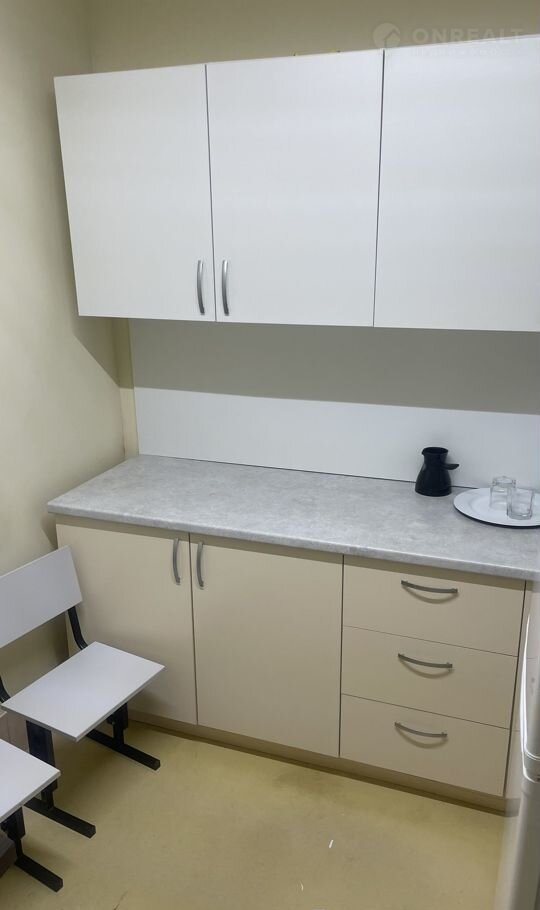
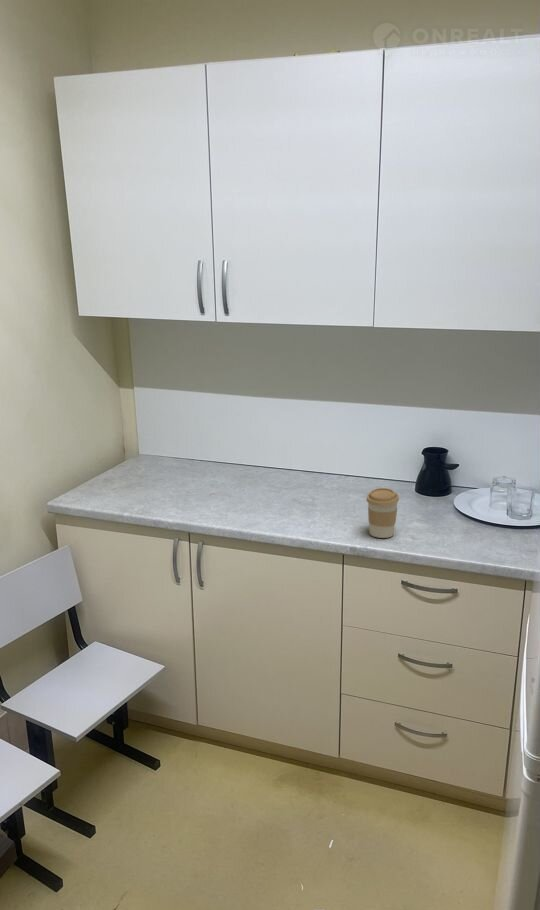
+ coffee cup (382, 512)
